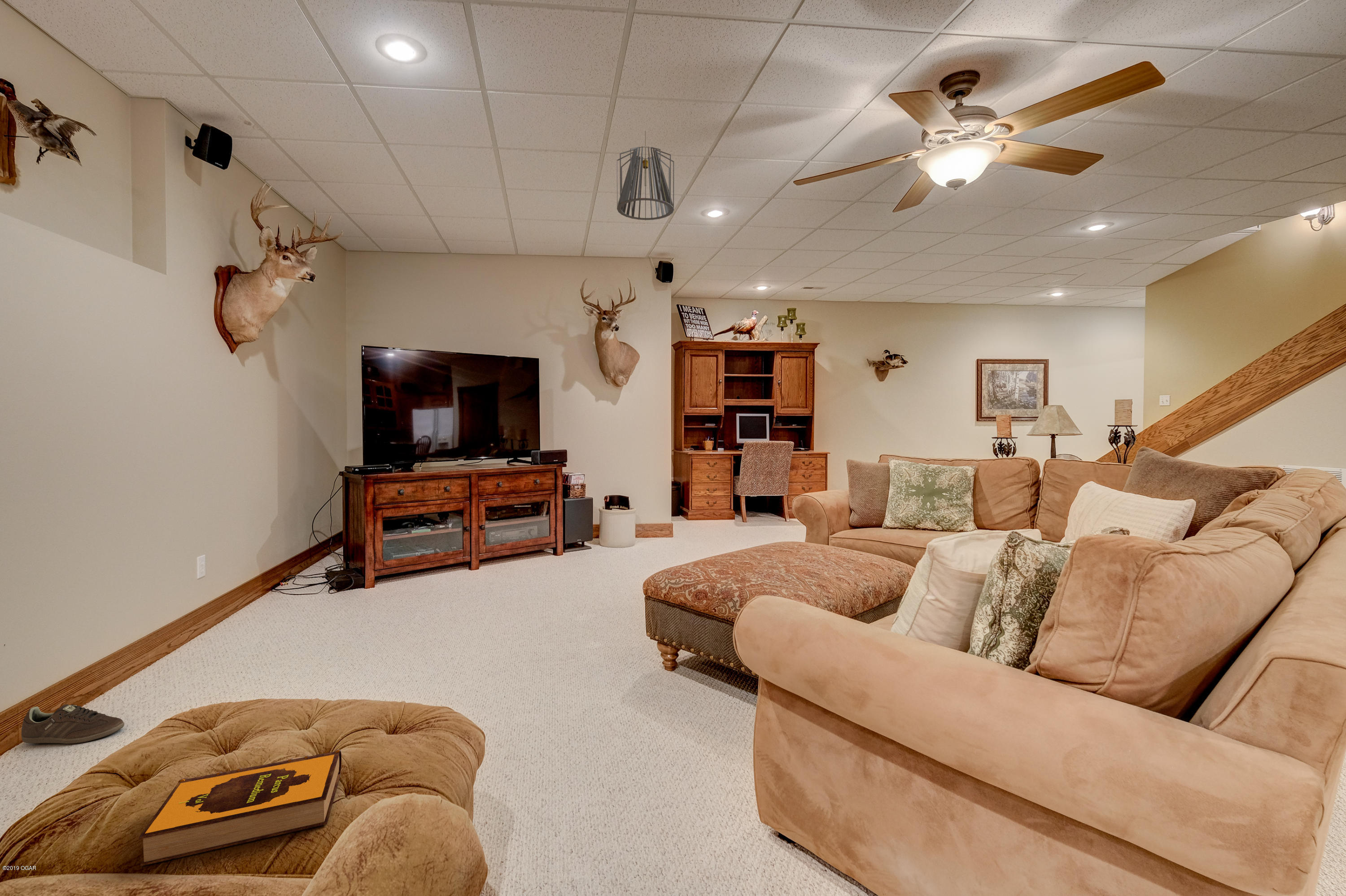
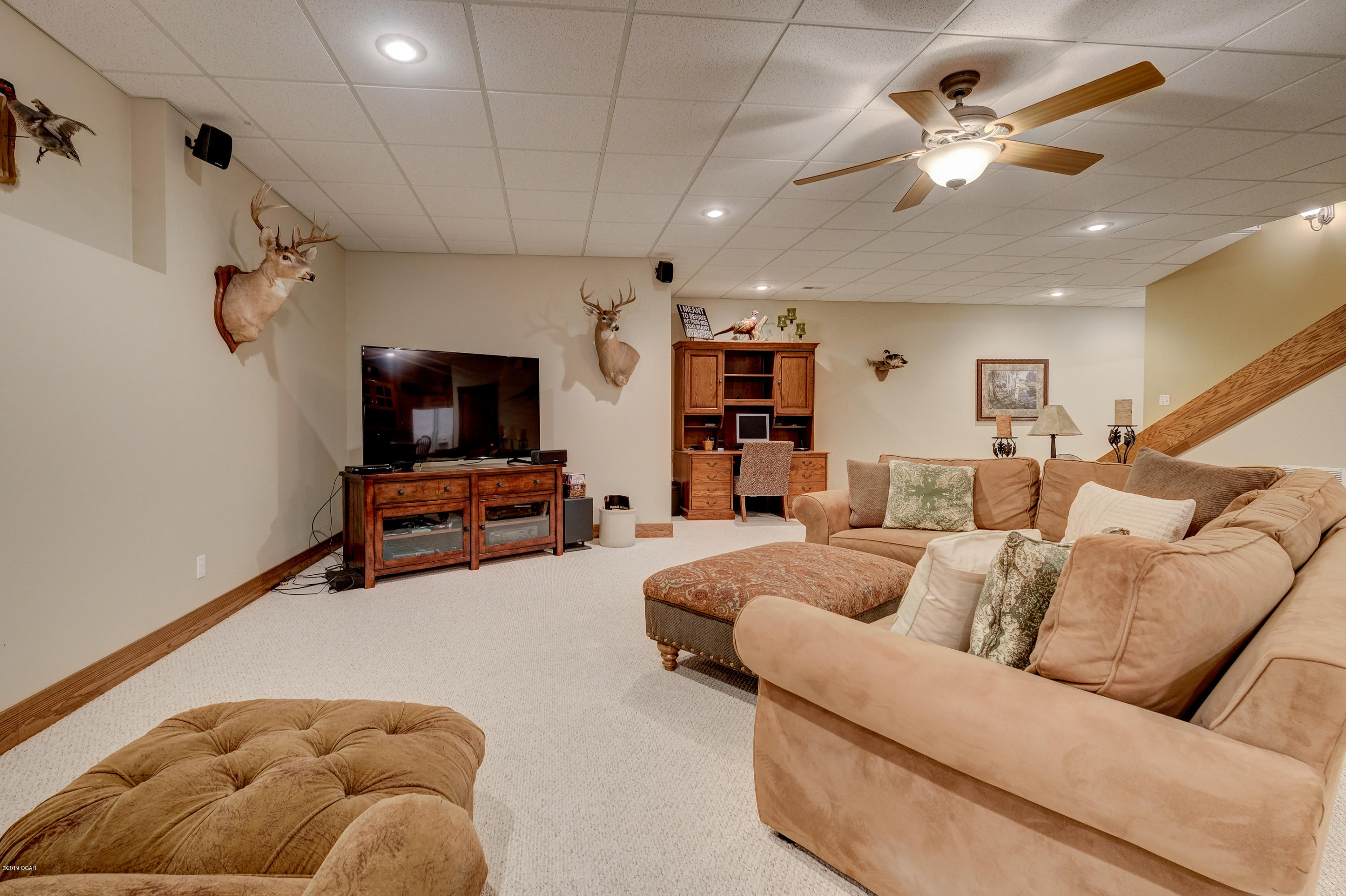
- hardback book (253, 798)
- pendant light (645, 170)
- sneaker (71, 721)
